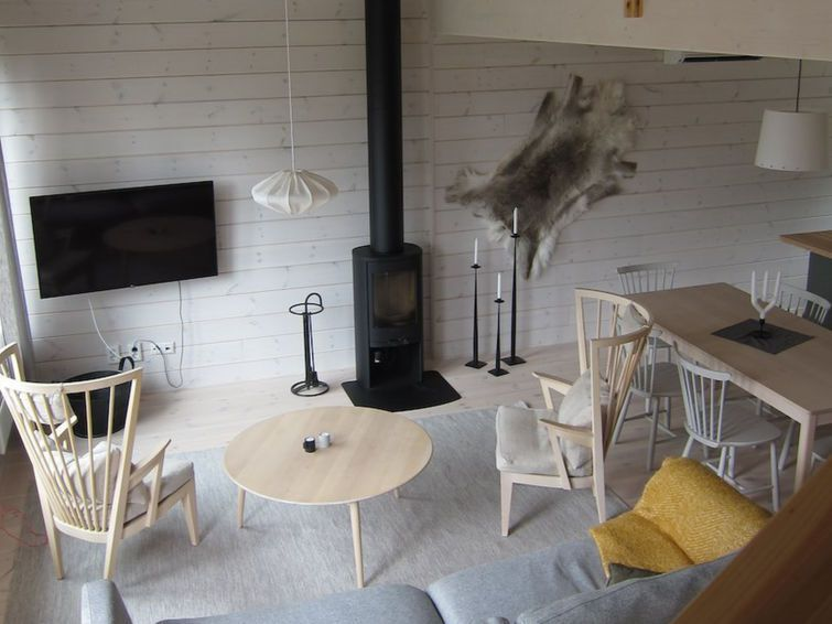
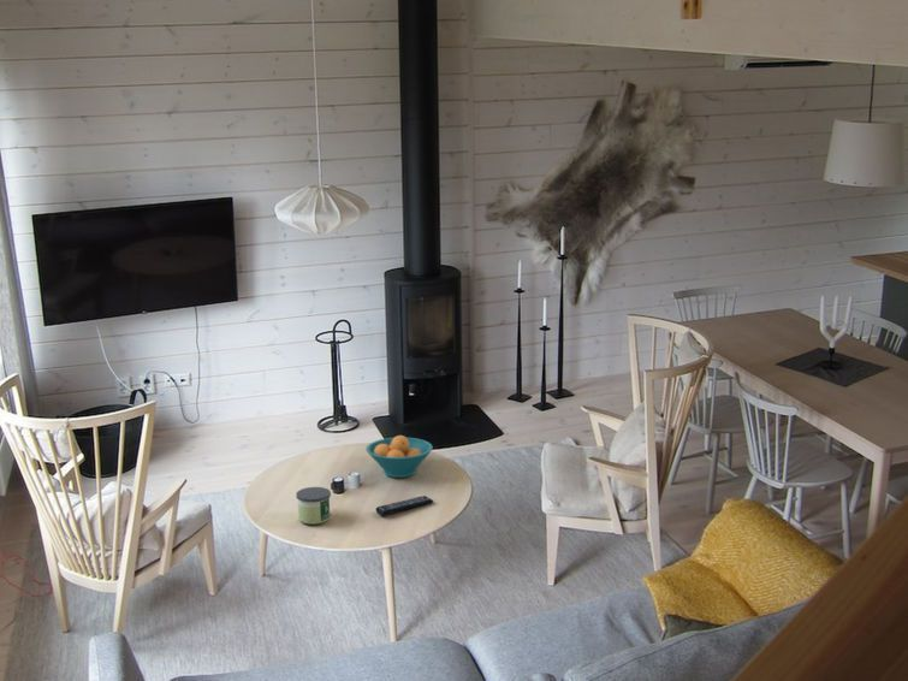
+ remote control (404, 505)
+ fruit bowl (399, 454)
+ candle (314, 505)
